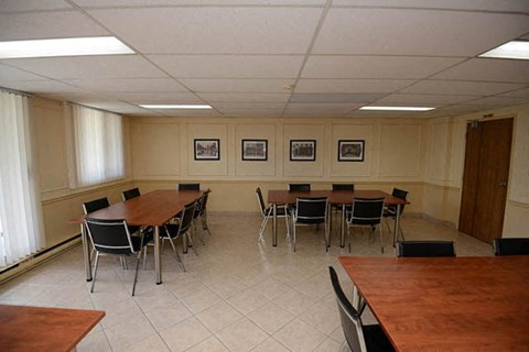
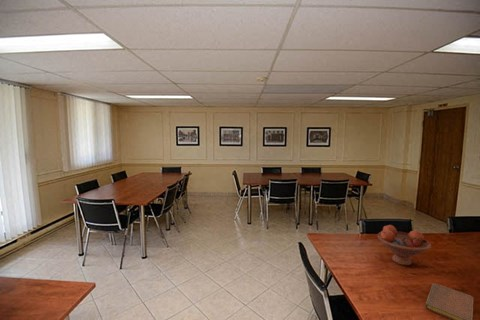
+ fruit bowl (402, 246)
+ notebook (449, 302)
